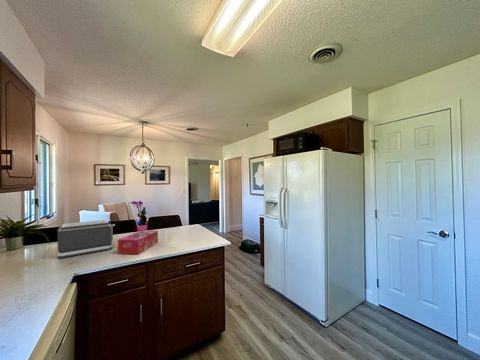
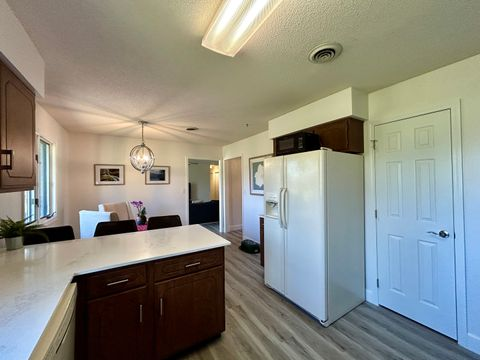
- toaster (88, 236)
- tissue box (139, 241)
